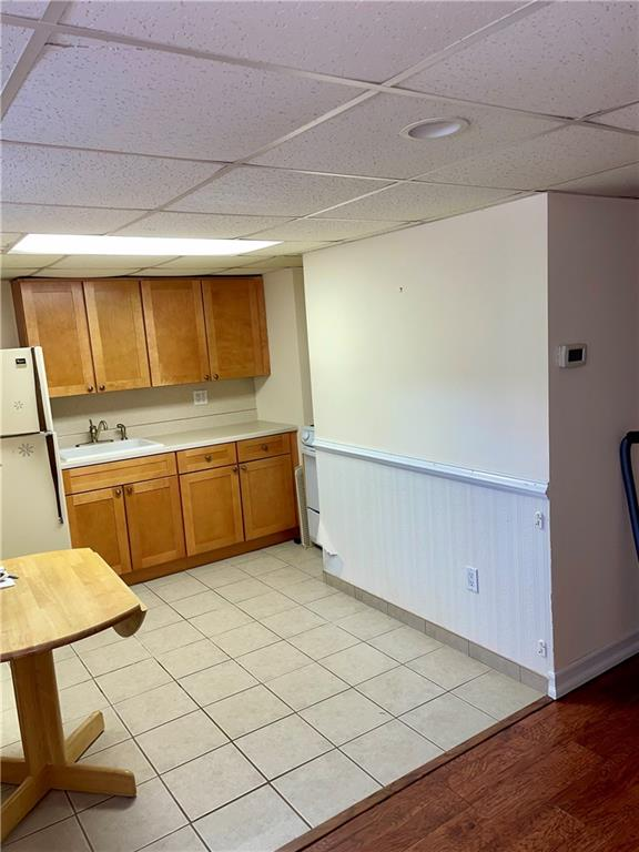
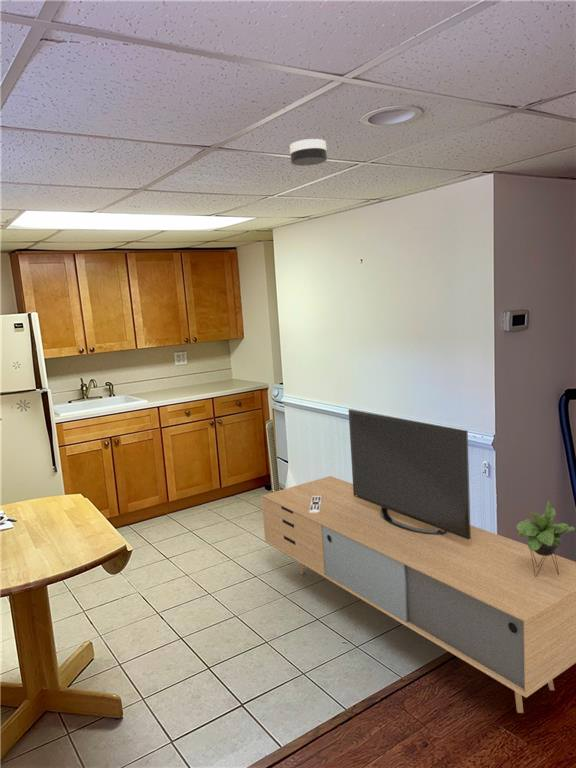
+ smoke detector (308, 152)
+ media console (399, 522)
